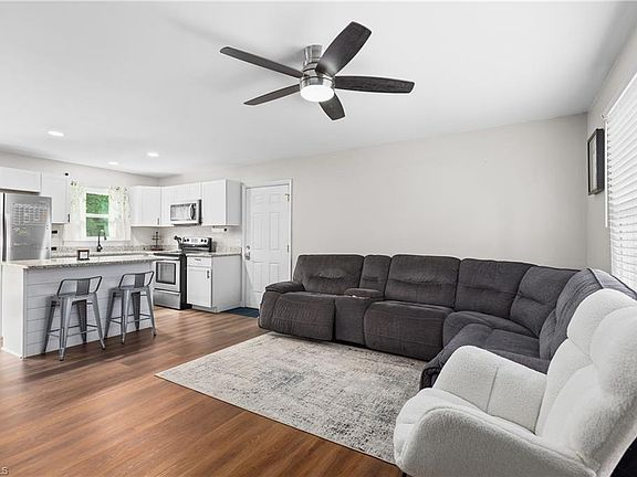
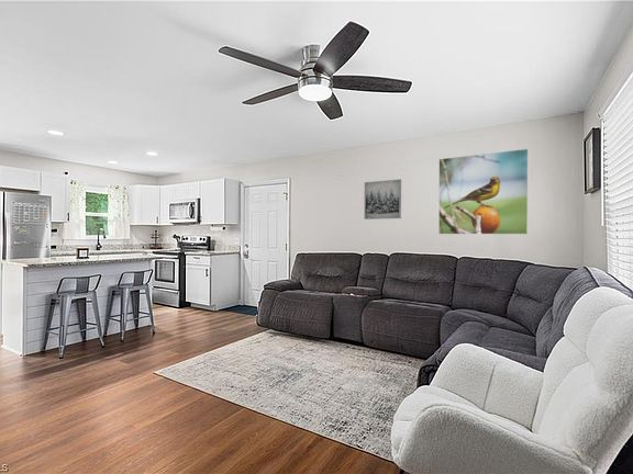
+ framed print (480, 194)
+ wall art (381, 200)
